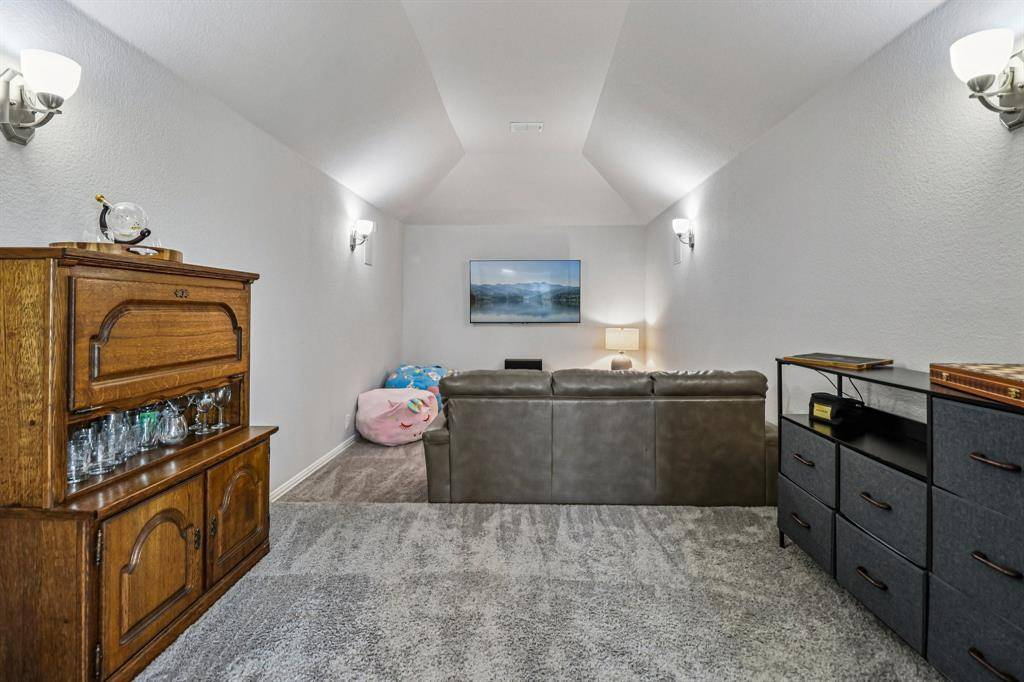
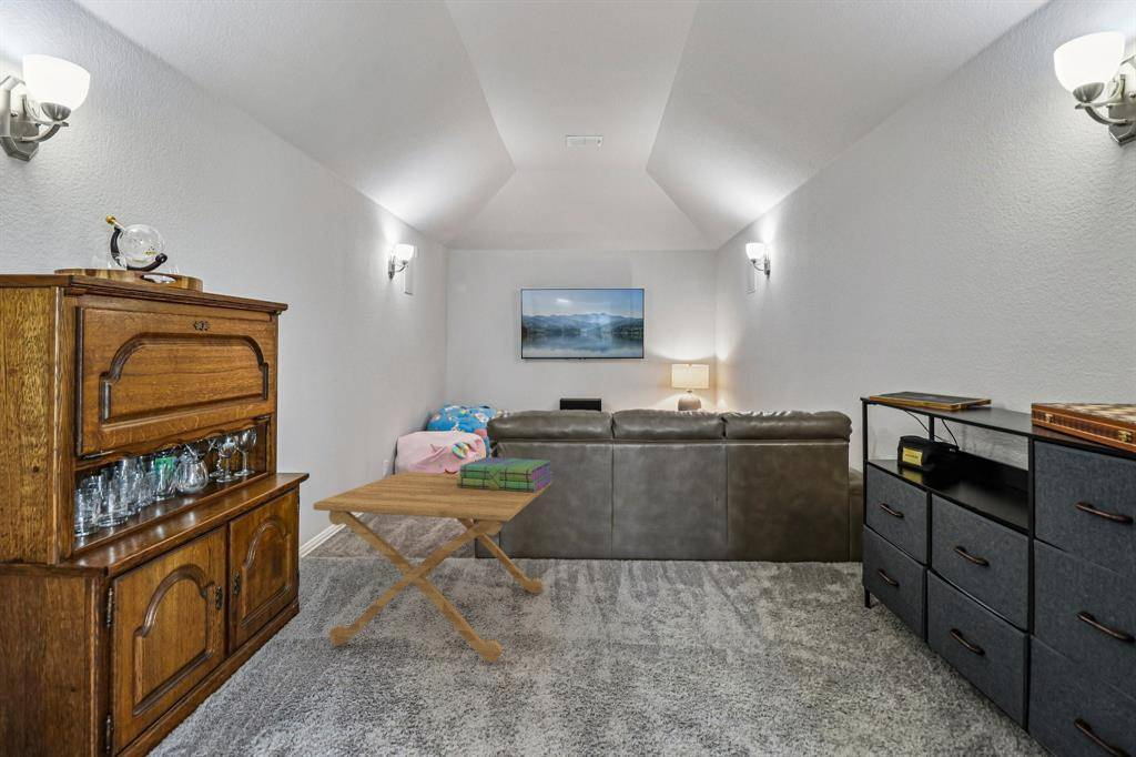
+ stack of books (506, 473)
+ side table (445, 553)
